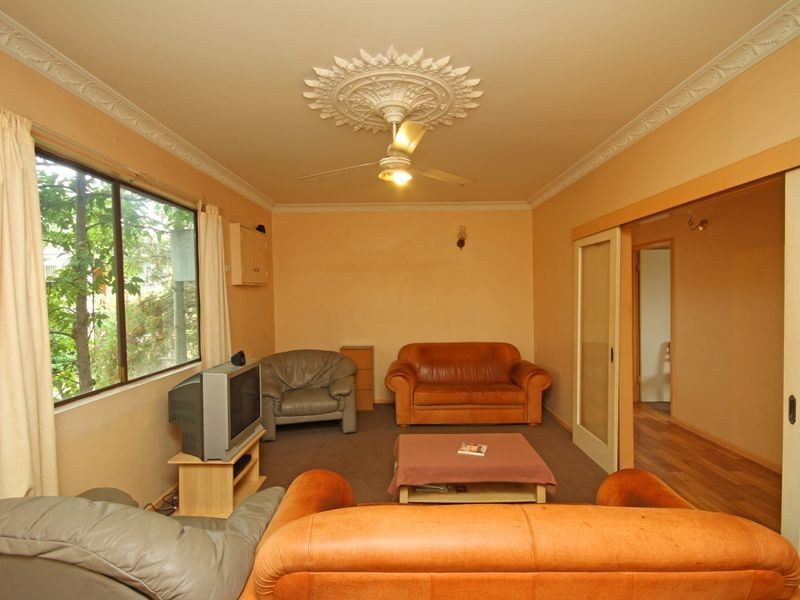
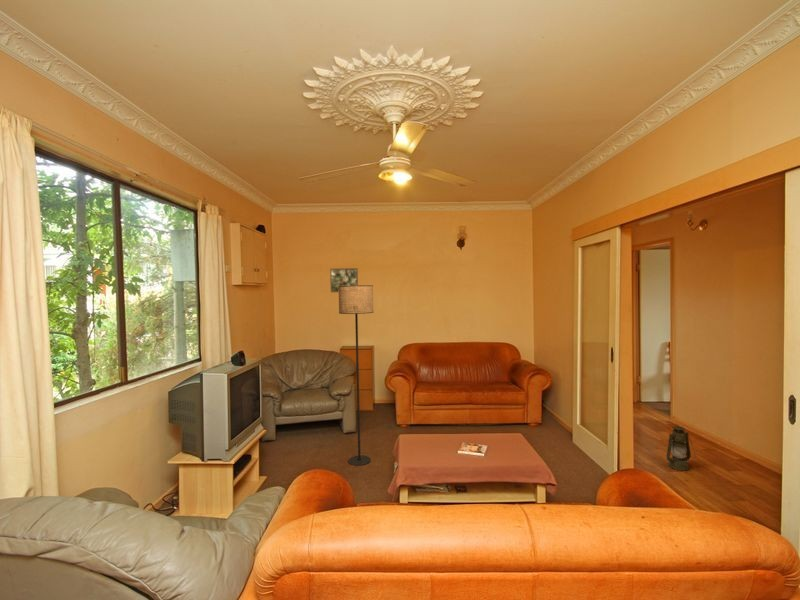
+ lantern (679, 447)
+ floor lamp (357, 373)
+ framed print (344, 280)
